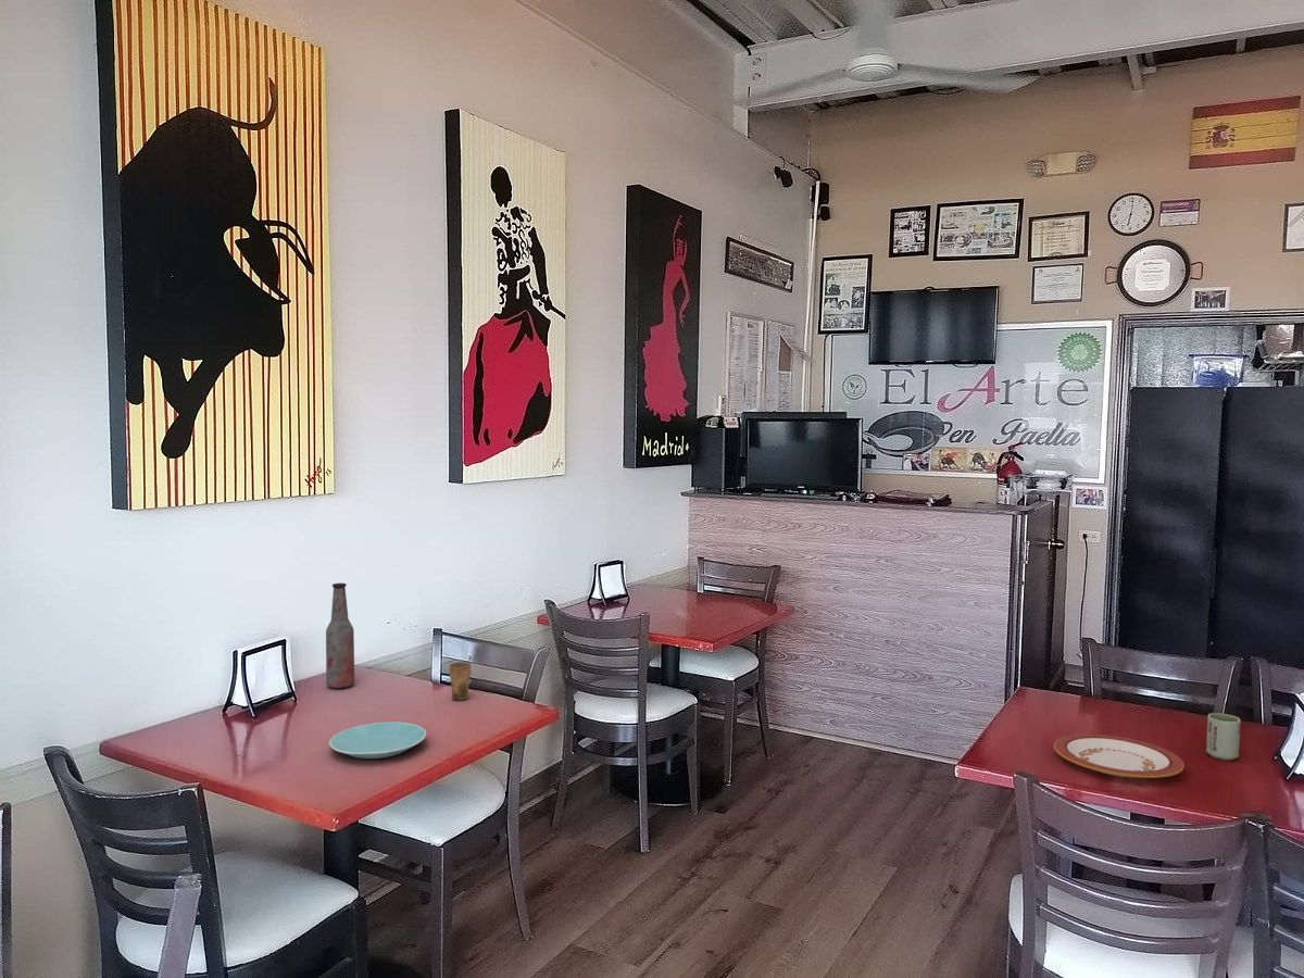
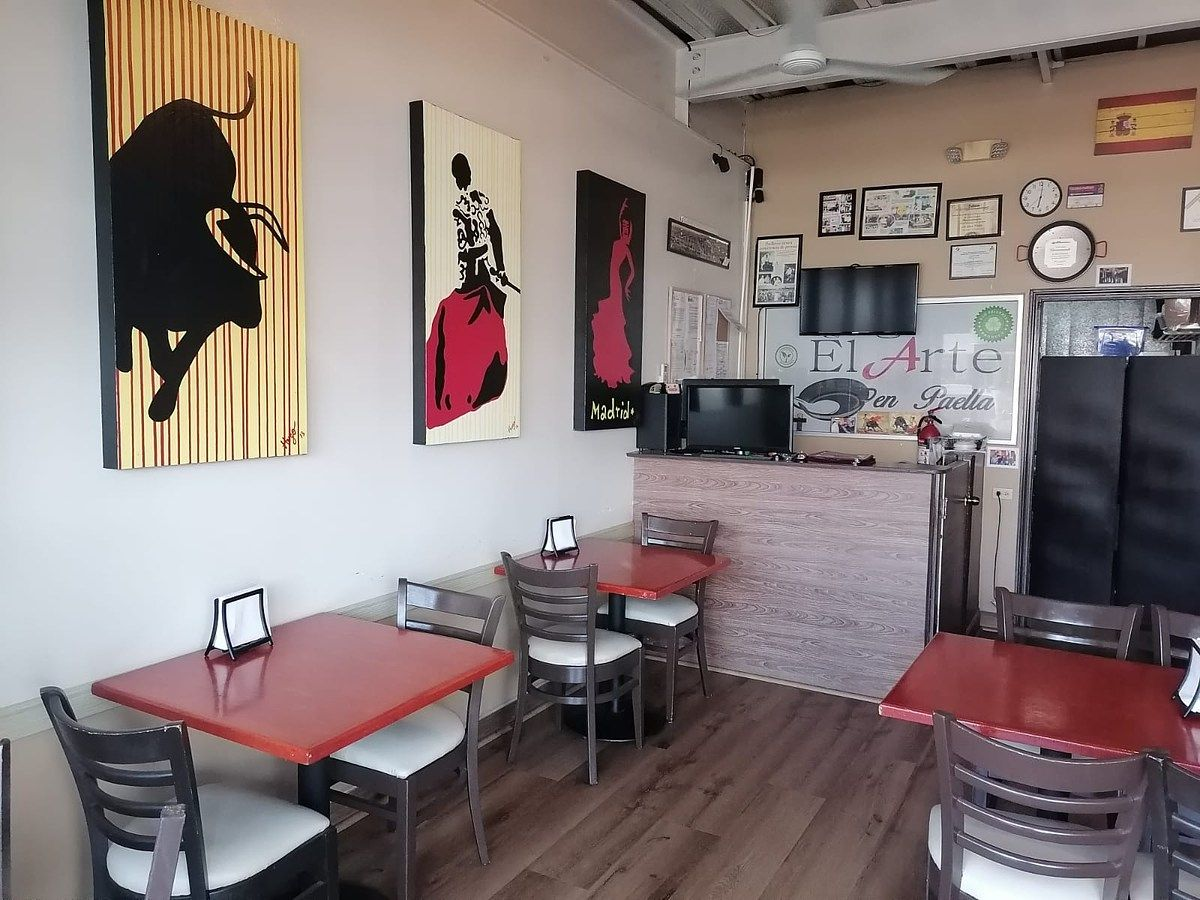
- cup (1222, 737)
- plate (378, 741)
- cup (460, 677)
- plate (1116, 758)
- bottle (339, 635)
